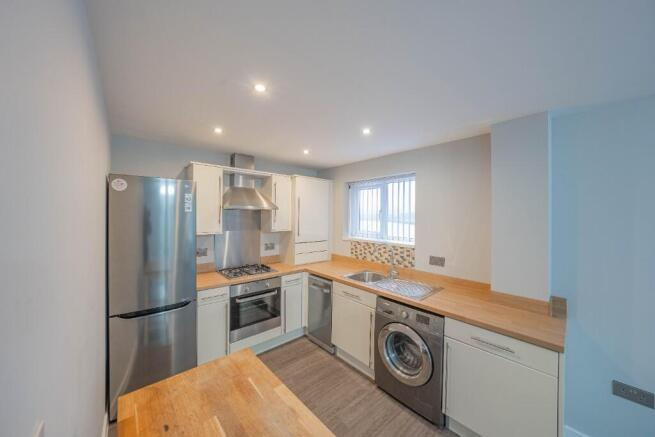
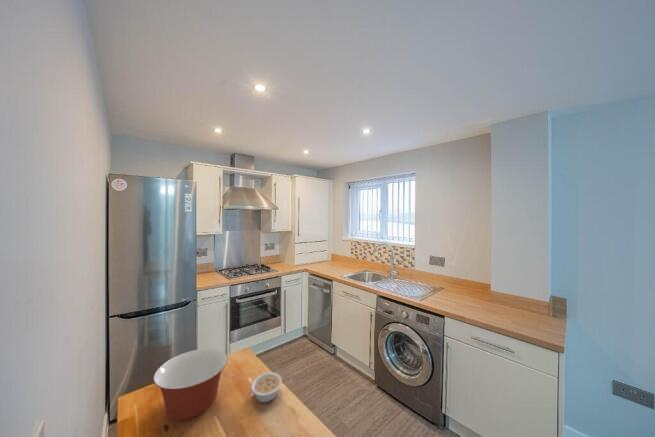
+ legume (266, 388)
+ mixing bowl (192, 386)
